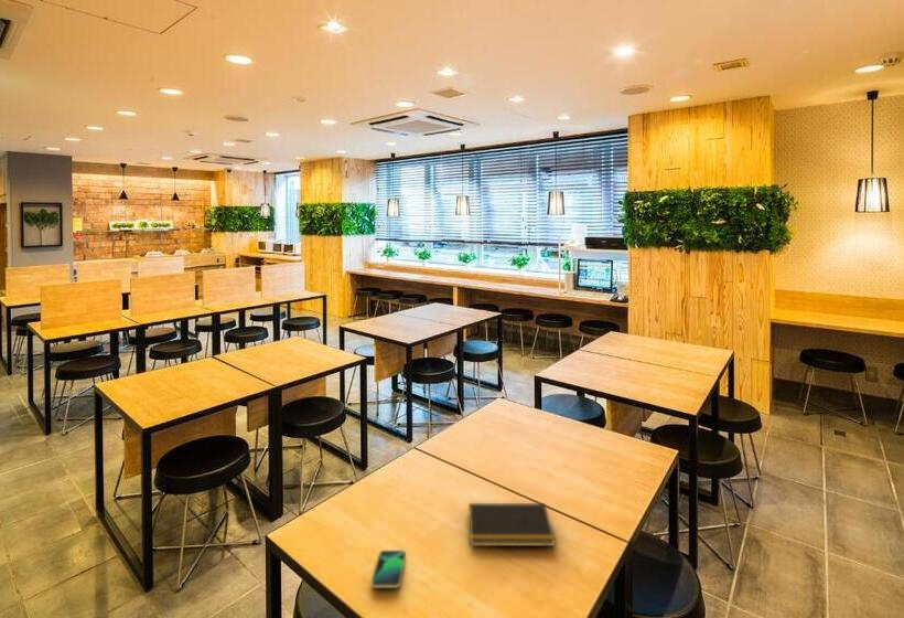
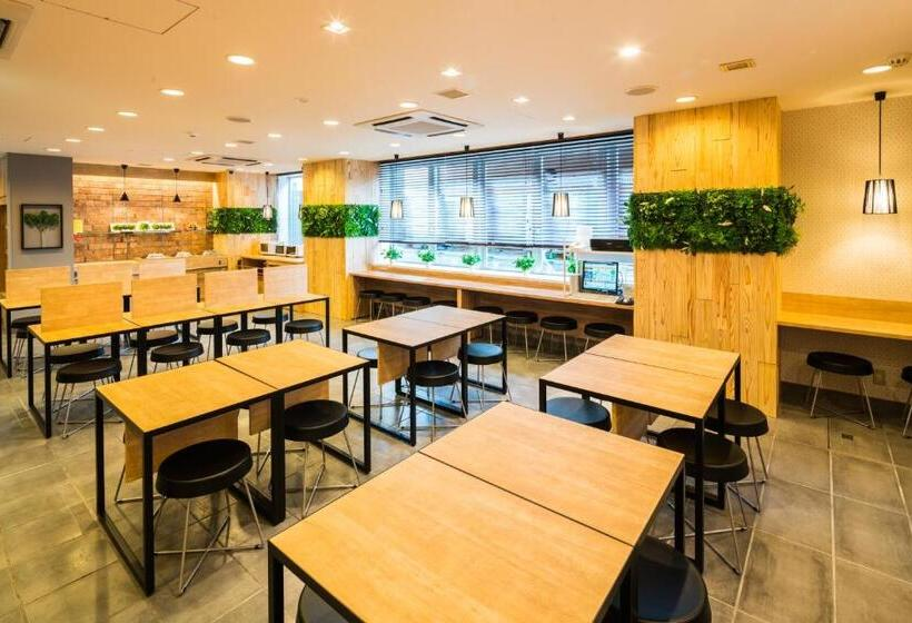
- smartphone (389, 567)
- notepad (509, 523)
